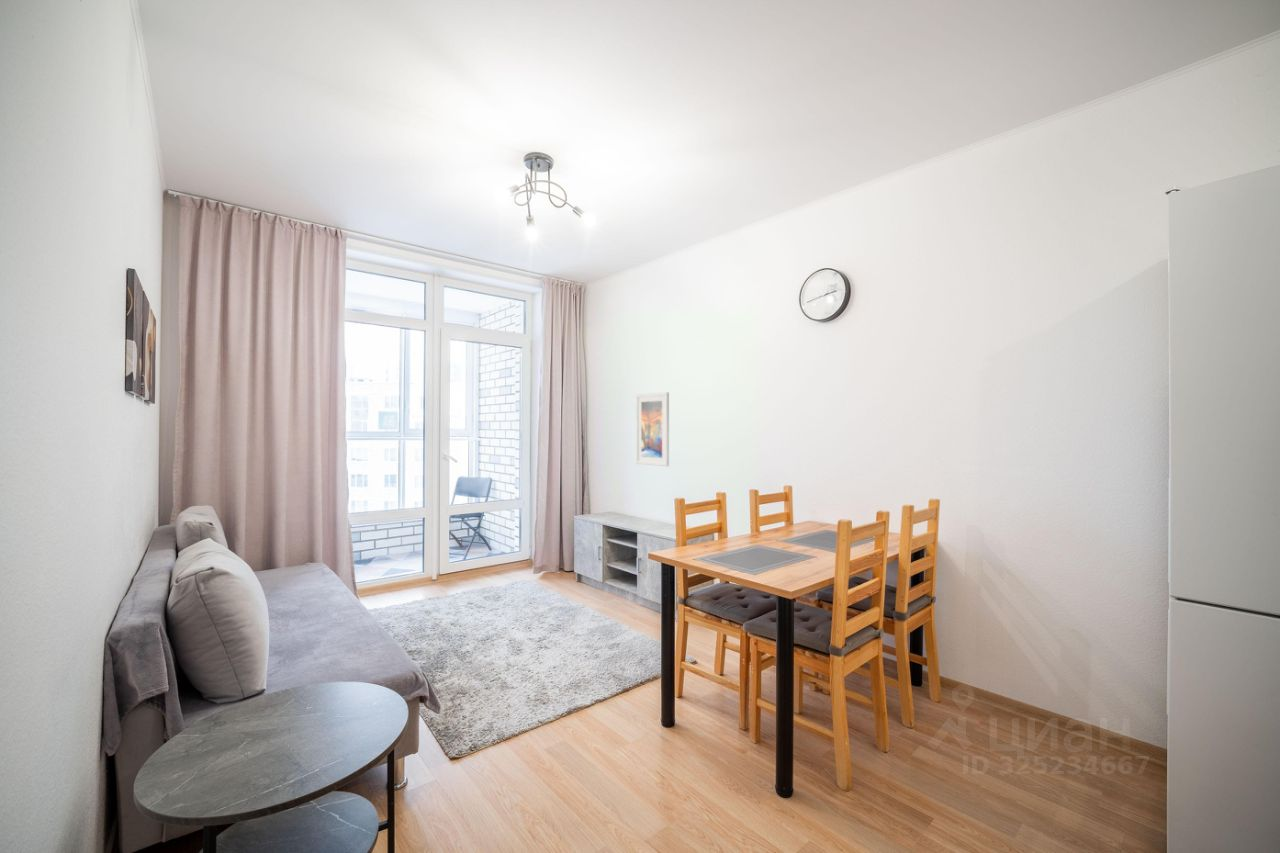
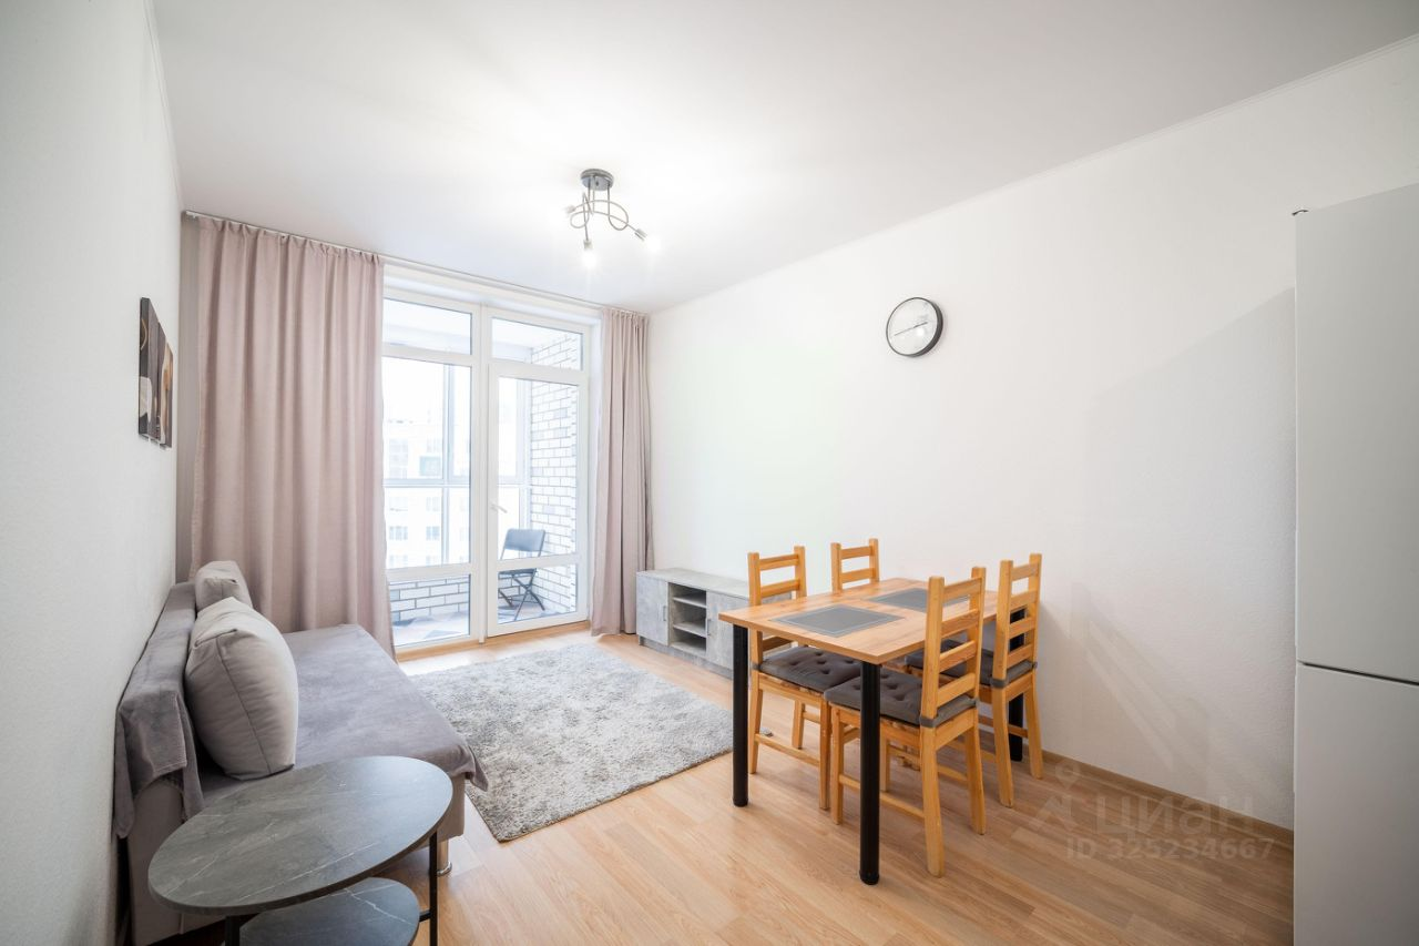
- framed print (652, 429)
